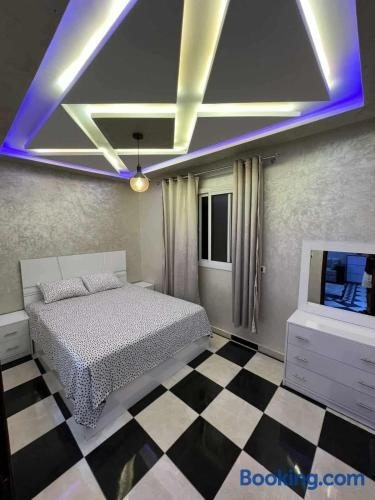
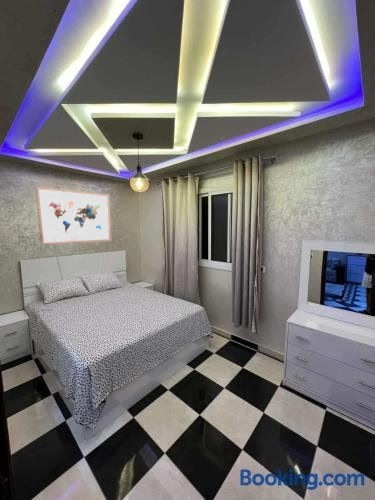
+ wall art (78, 217)
